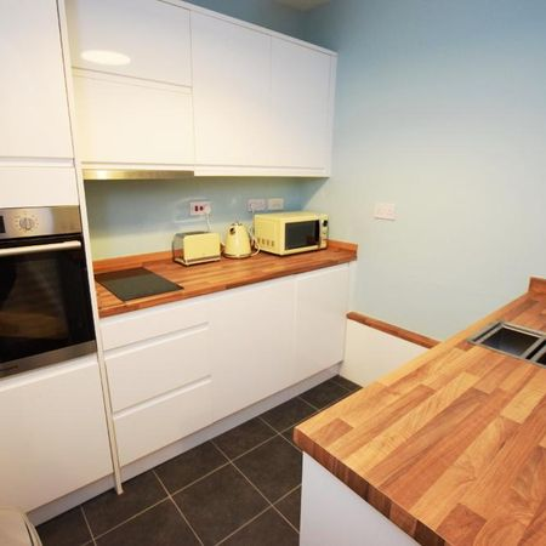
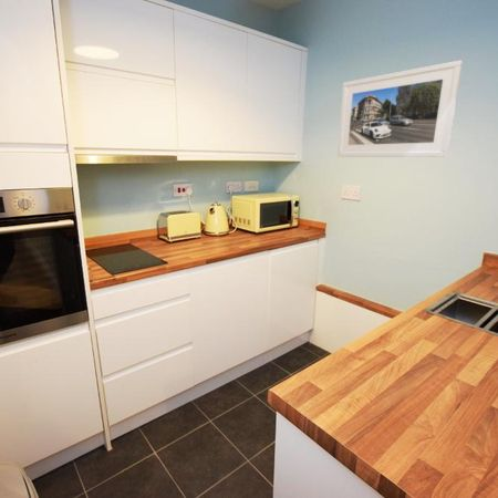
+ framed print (390, 115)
